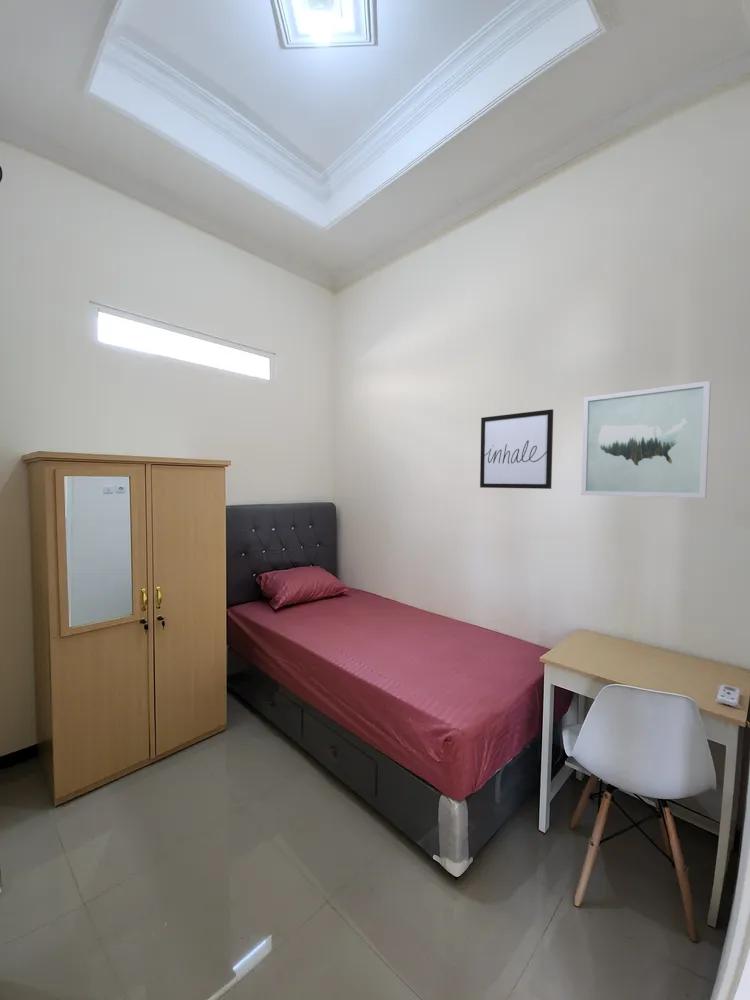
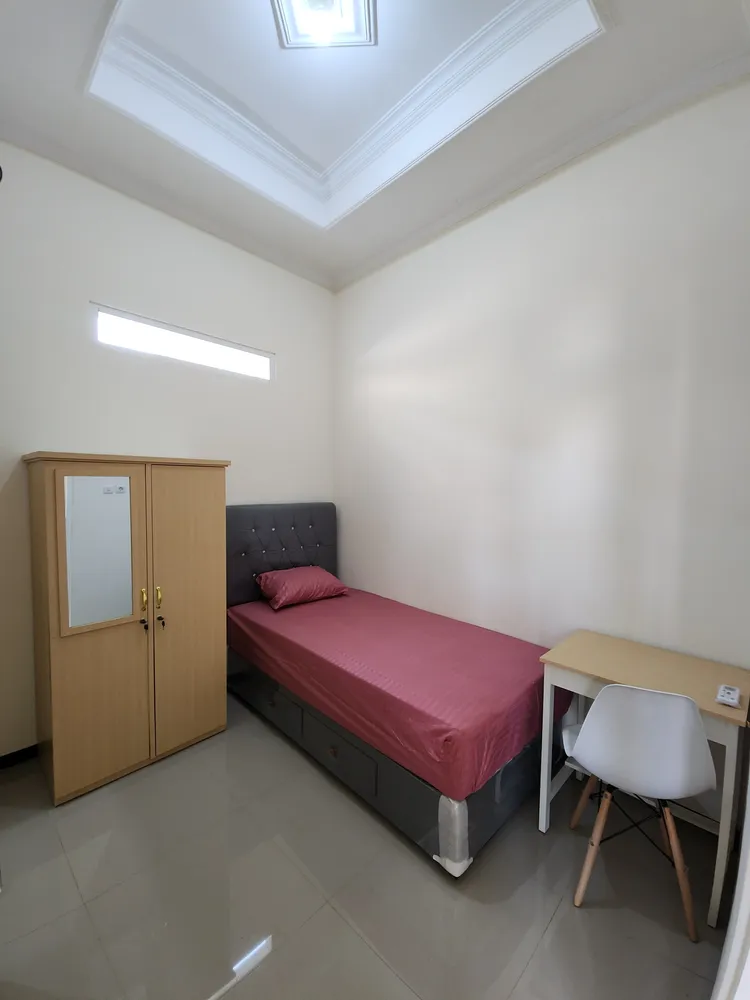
- wall art (640, 443)
- wall art (514, 451)
